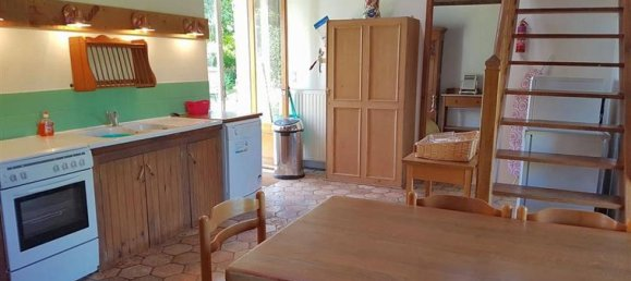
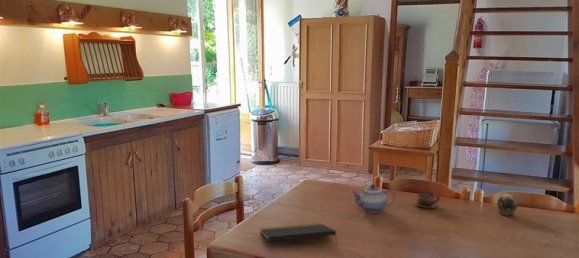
+ decorative egg (507, 204)
+ cup (426, 199)
+ teapot (372, 197)
+ notepad (296, 231)
